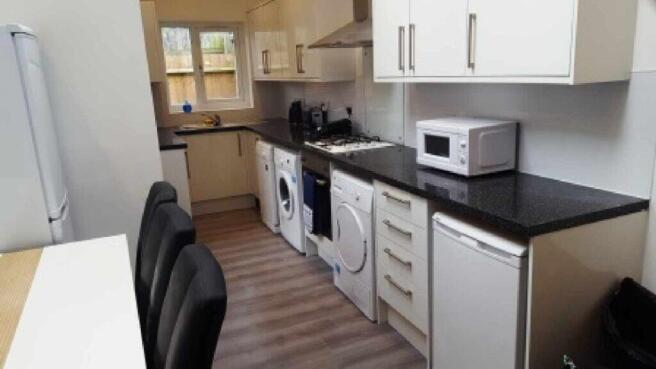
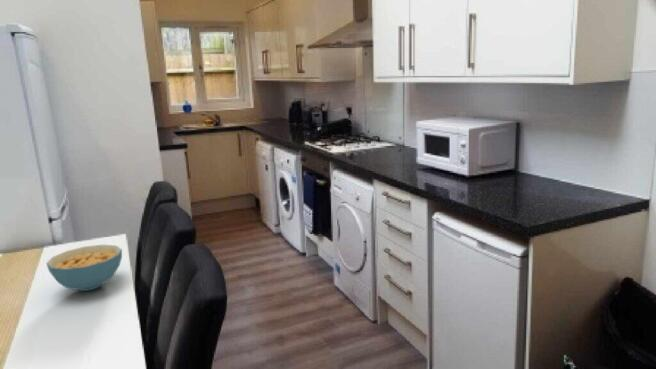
+ cereal bowl (87, 271)
